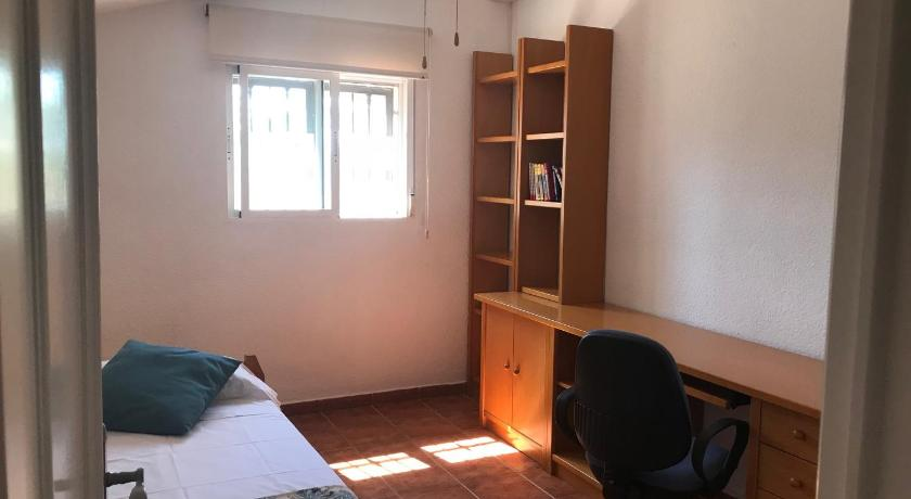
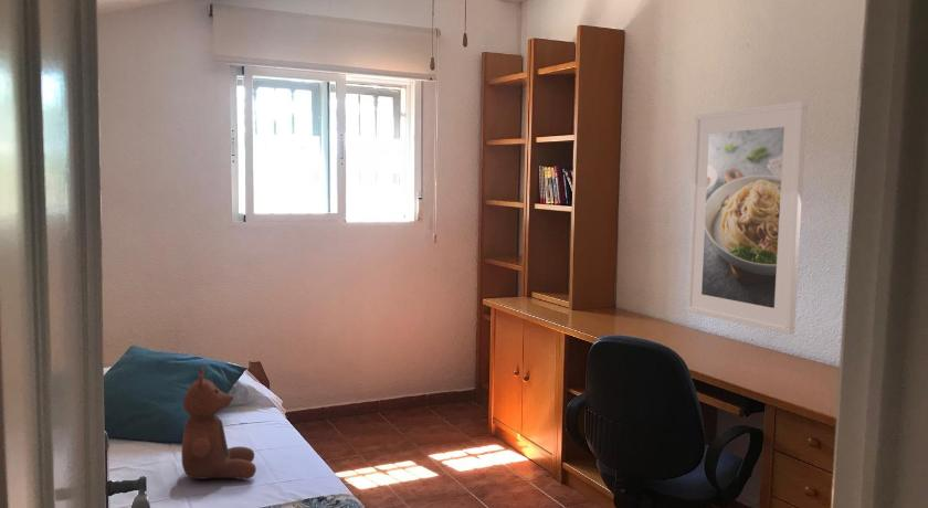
+ stuffed bear (219, 422)
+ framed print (740, 216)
